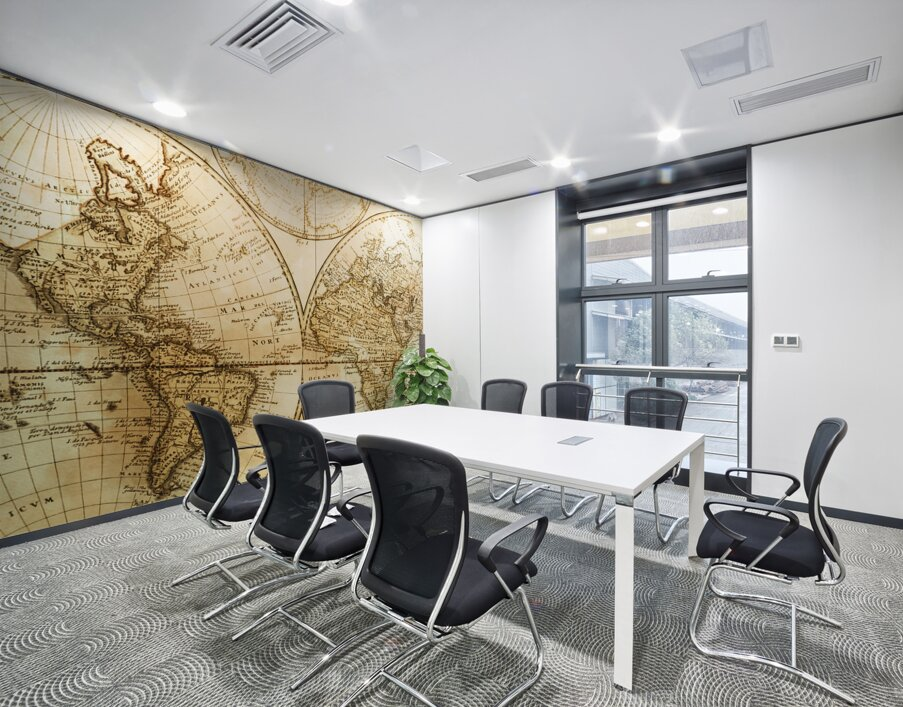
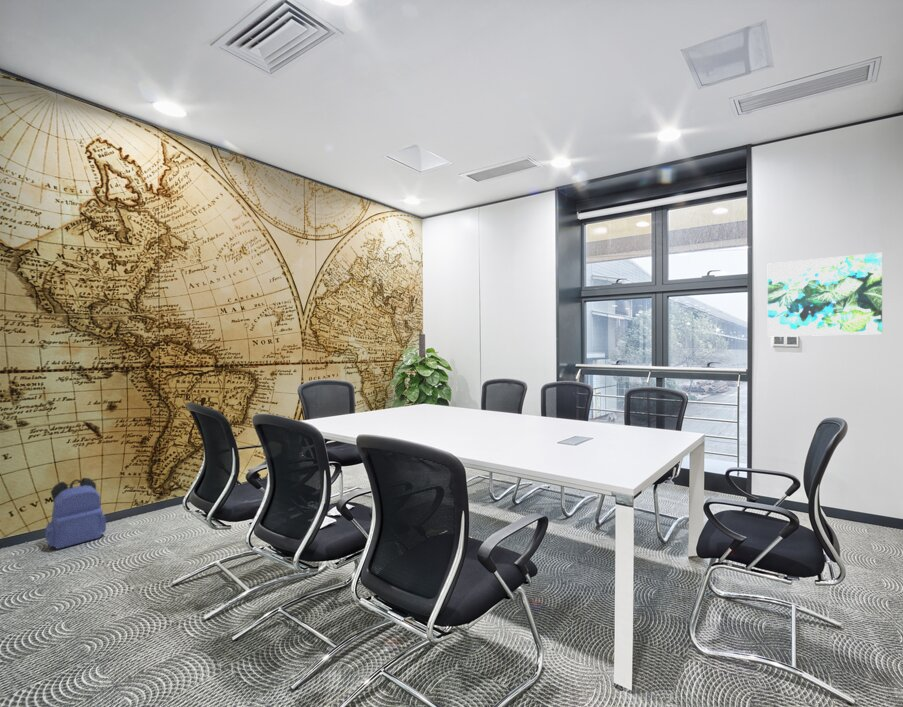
+ backpack (73, 508)
+ wall art (821, 297)
